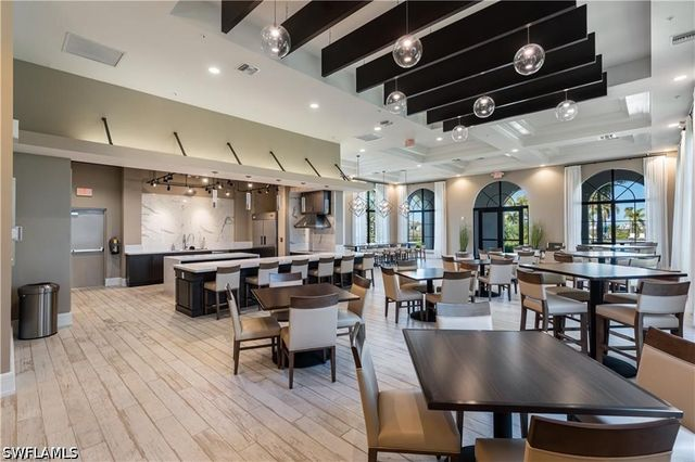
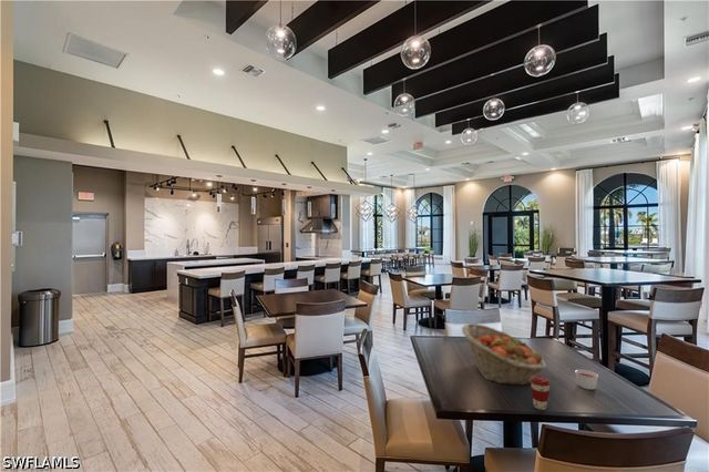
+ candle (586, 379)
+ coffee cup (540, 392)
+ fruit basket (501, 350)
